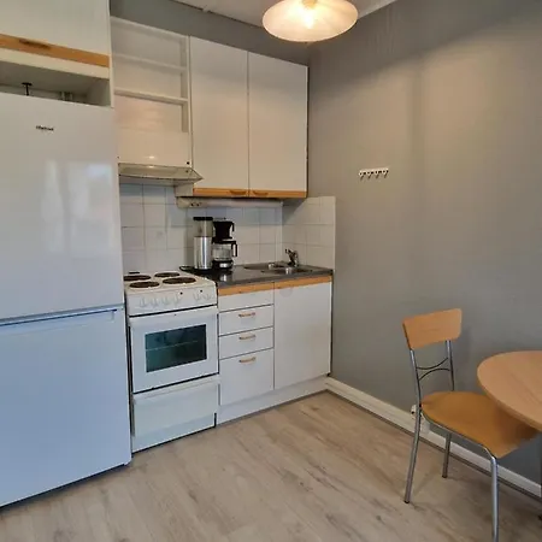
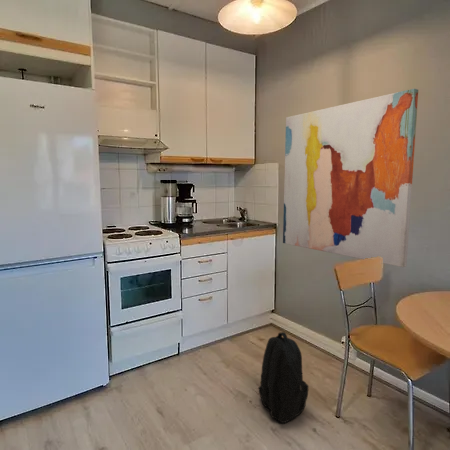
+ backpack (282, 371)
+ wall art (337, 181)
